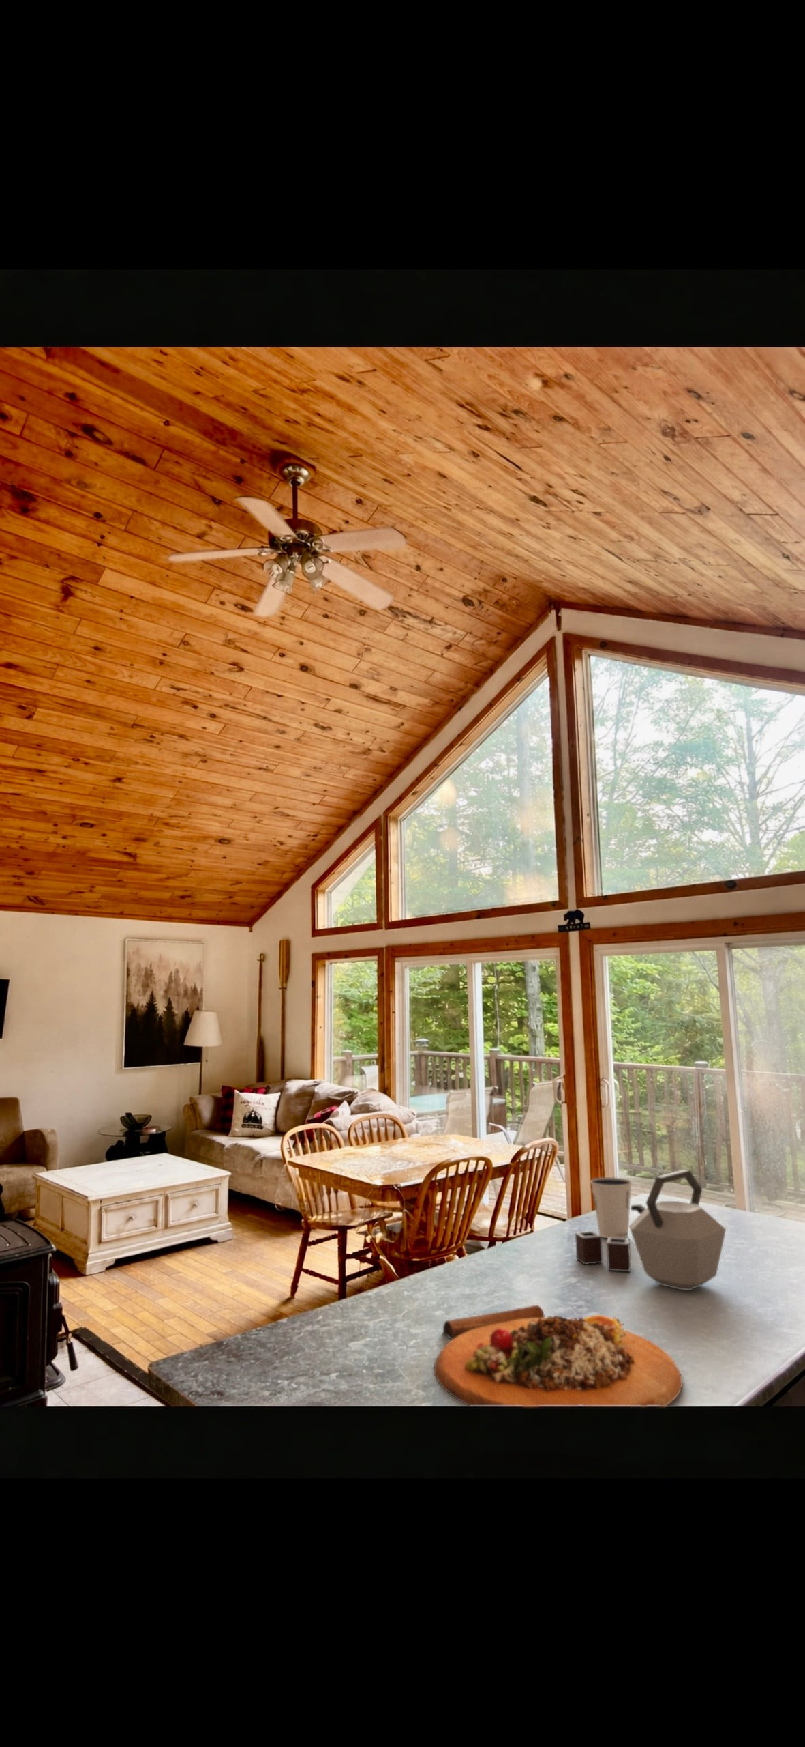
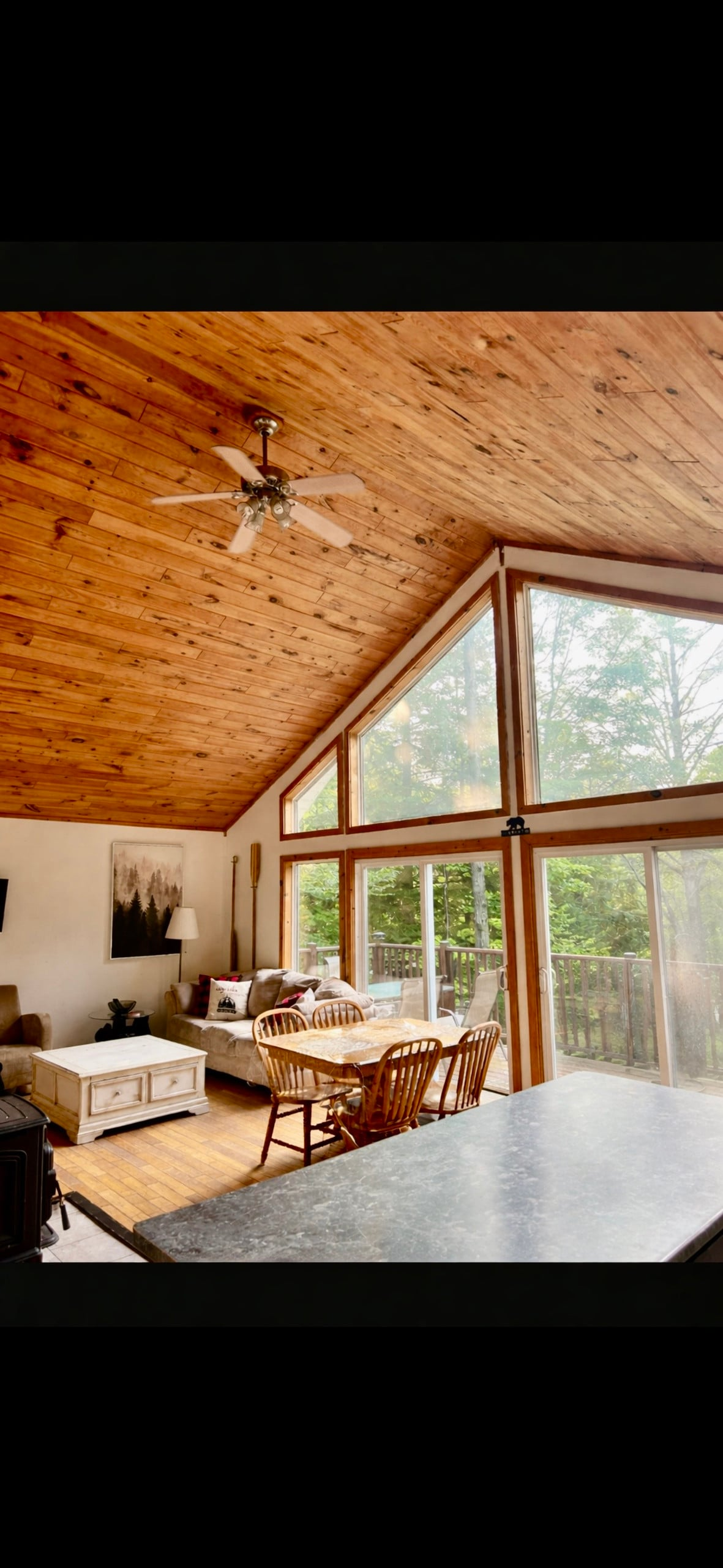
- kettle (639, 1220)
- cutting board (549, 1336)
- dixie cup (612, 1208)
